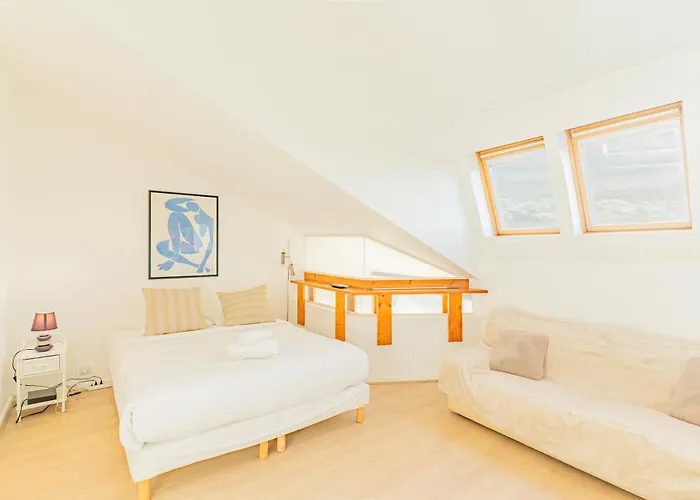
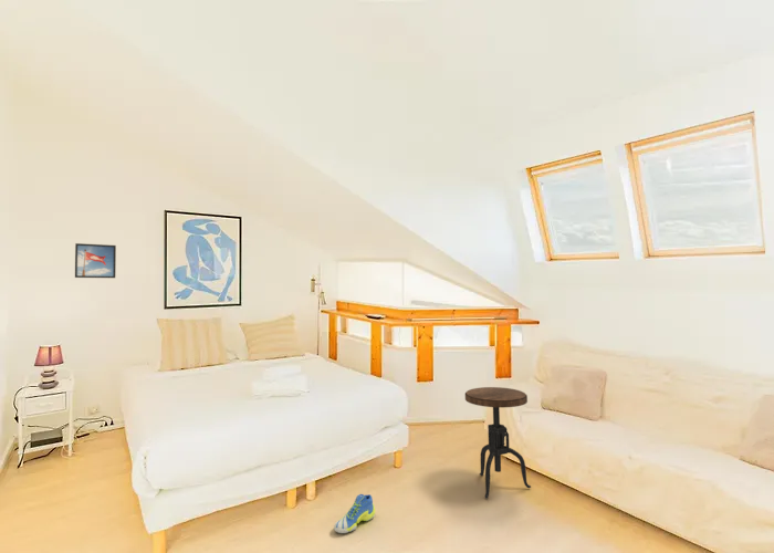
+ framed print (95, 261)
+ side table (496, 439)
+ sneaker (354, 510)
